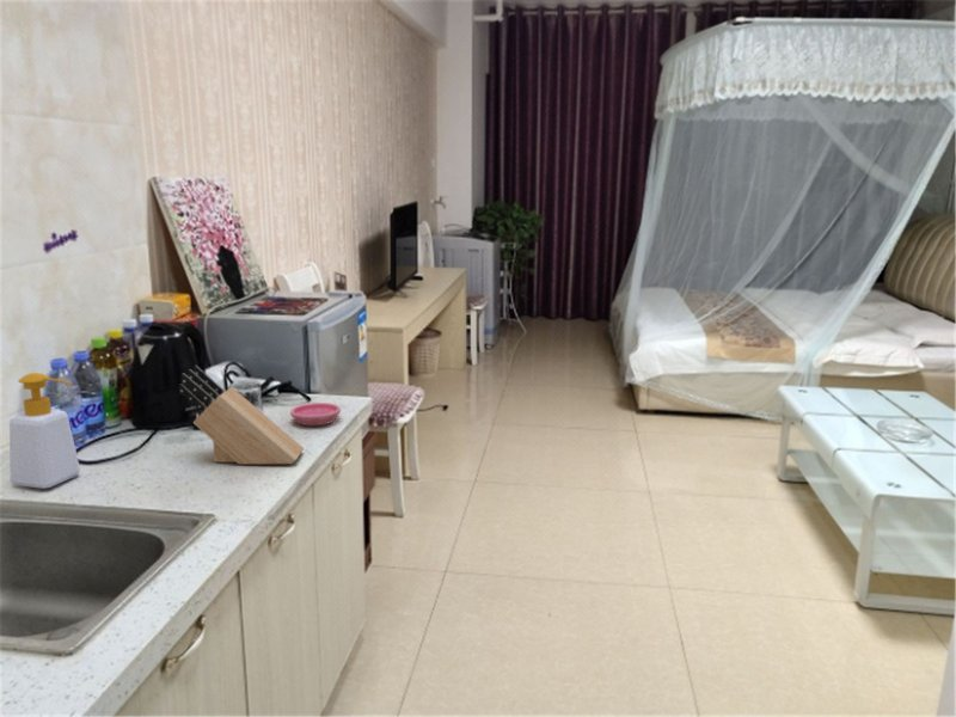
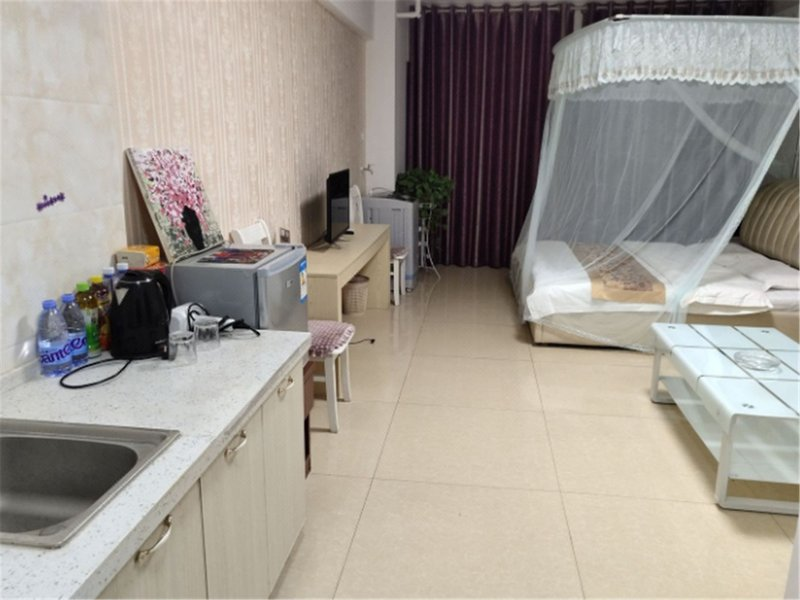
- saucer (315, 415)
- knife block (239, 413)
- soap bottle (48, 428)
